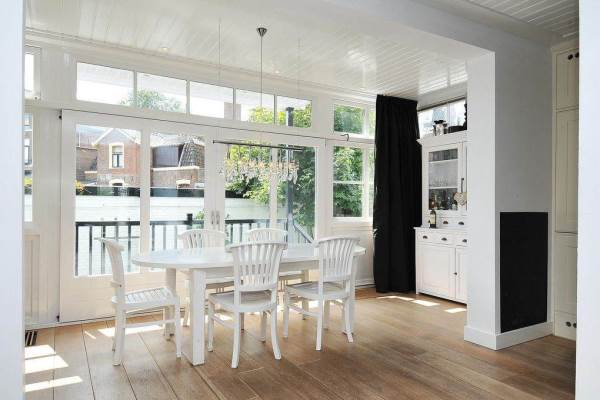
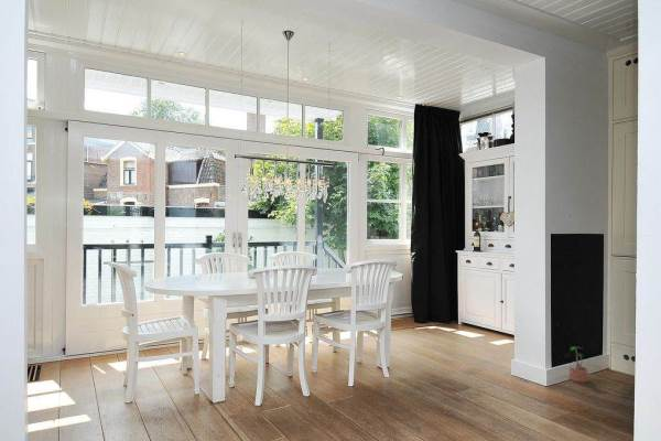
+ potted plant (576, 363)
